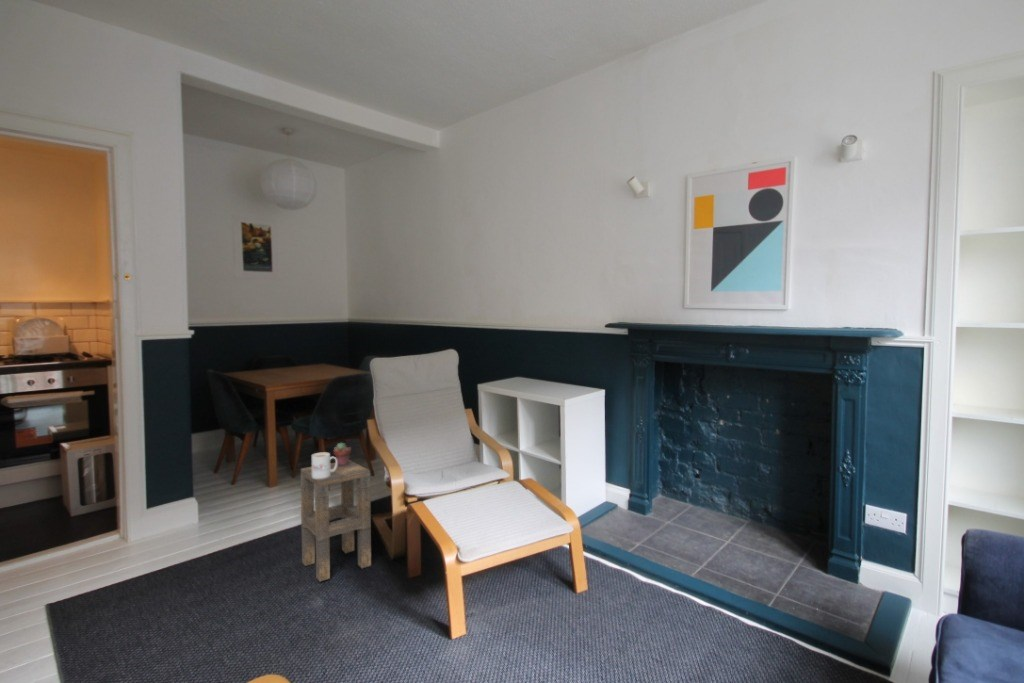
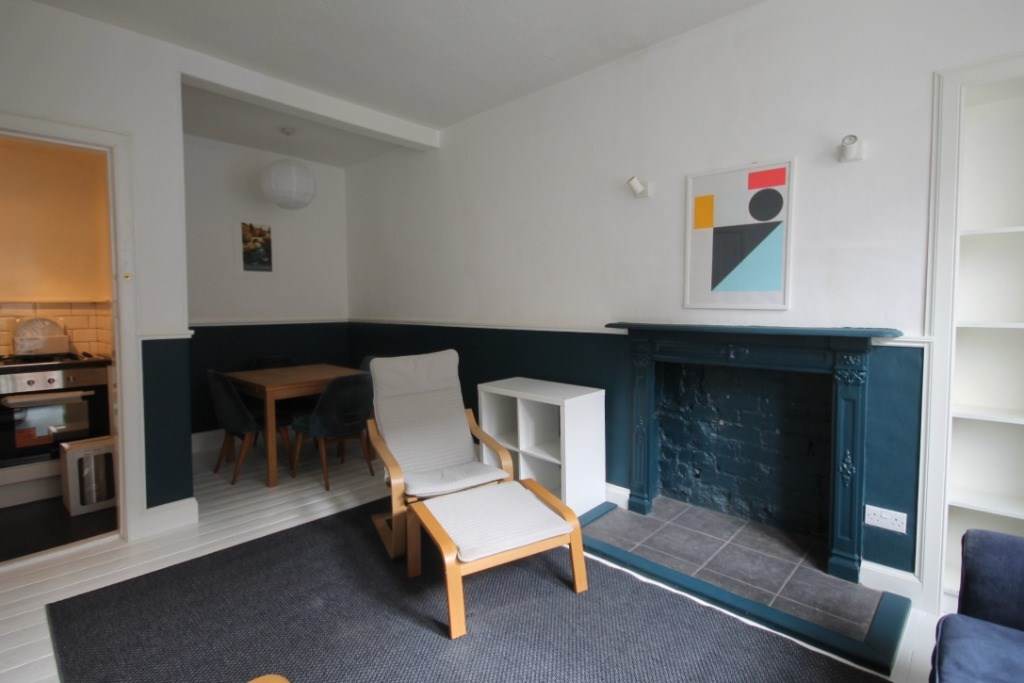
- mug (324, 464)
- potted succulent (342, 453)
- side table (335, 516)
